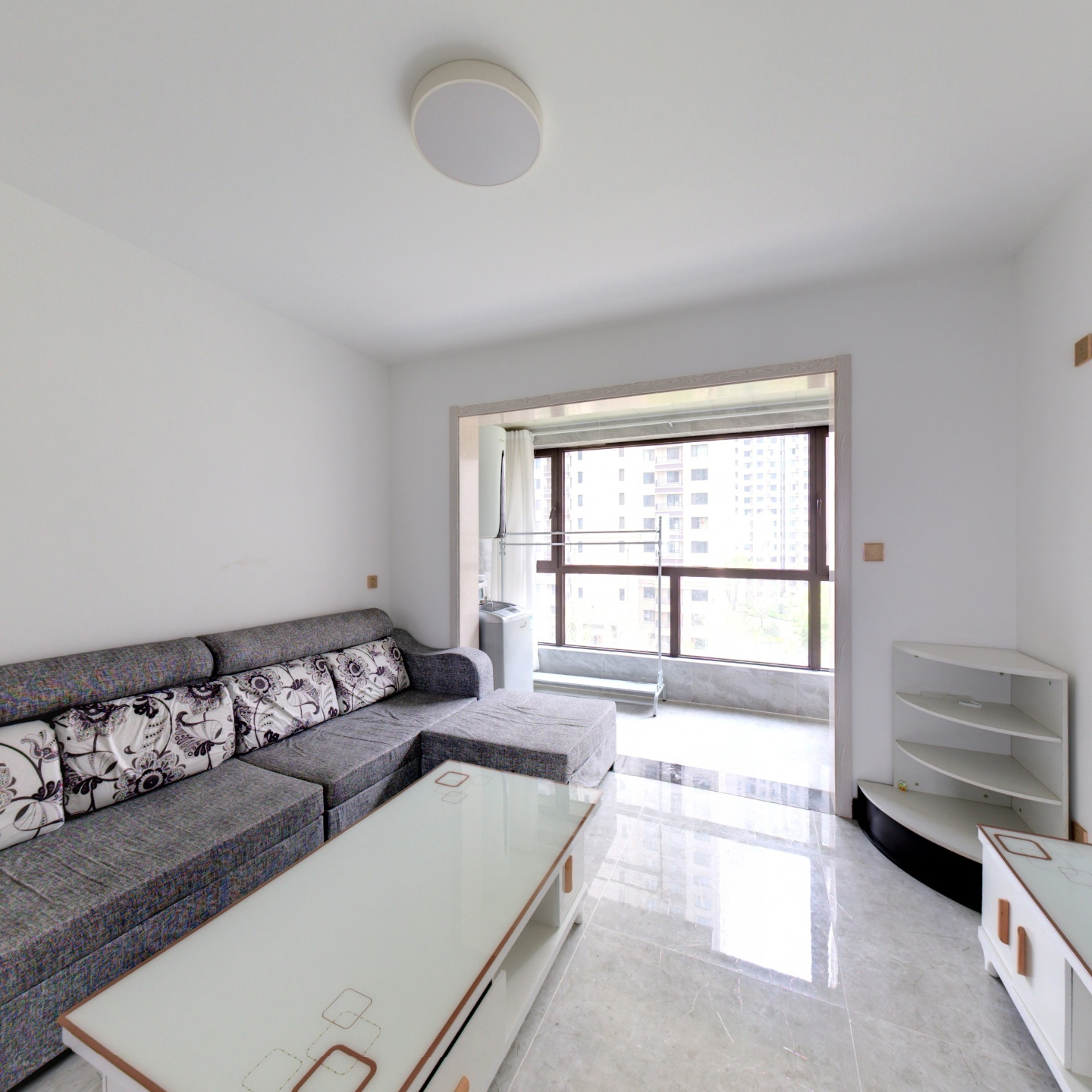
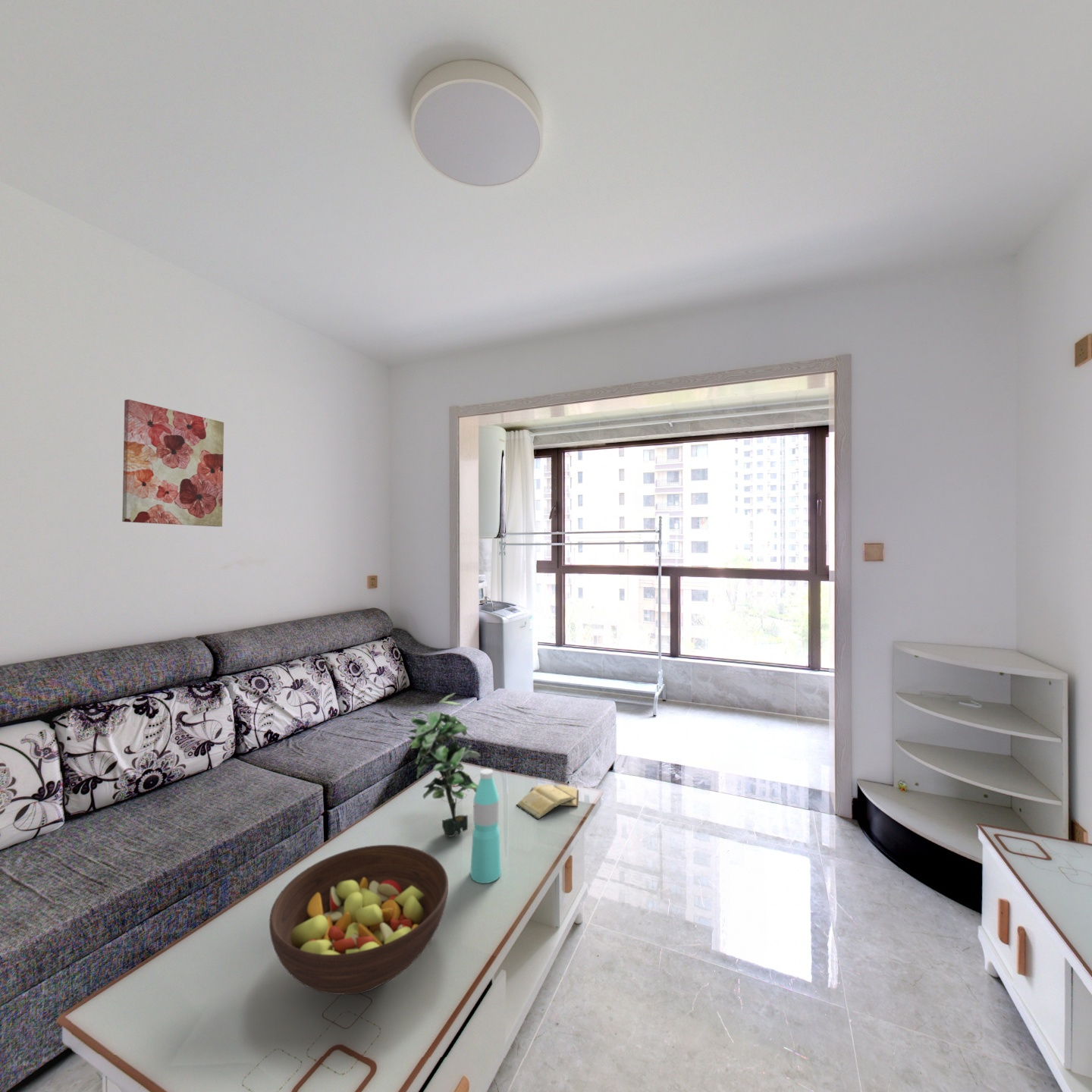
+ potted plant (443, 765)
+ fruit bowl (363, 930)
+ water bottle (486, 822)
+ diary (549, 797)
+ wall art (177, 468)
